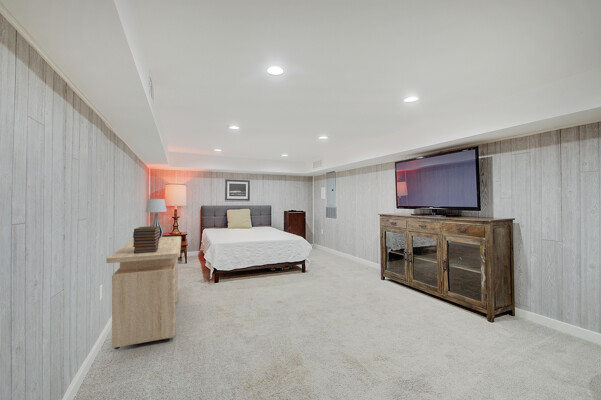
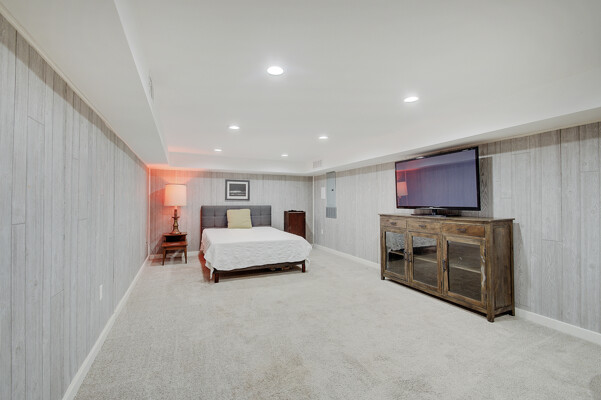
- desk (153, 279)
- table lamp (156, 219)
- book stack (147, 238)
